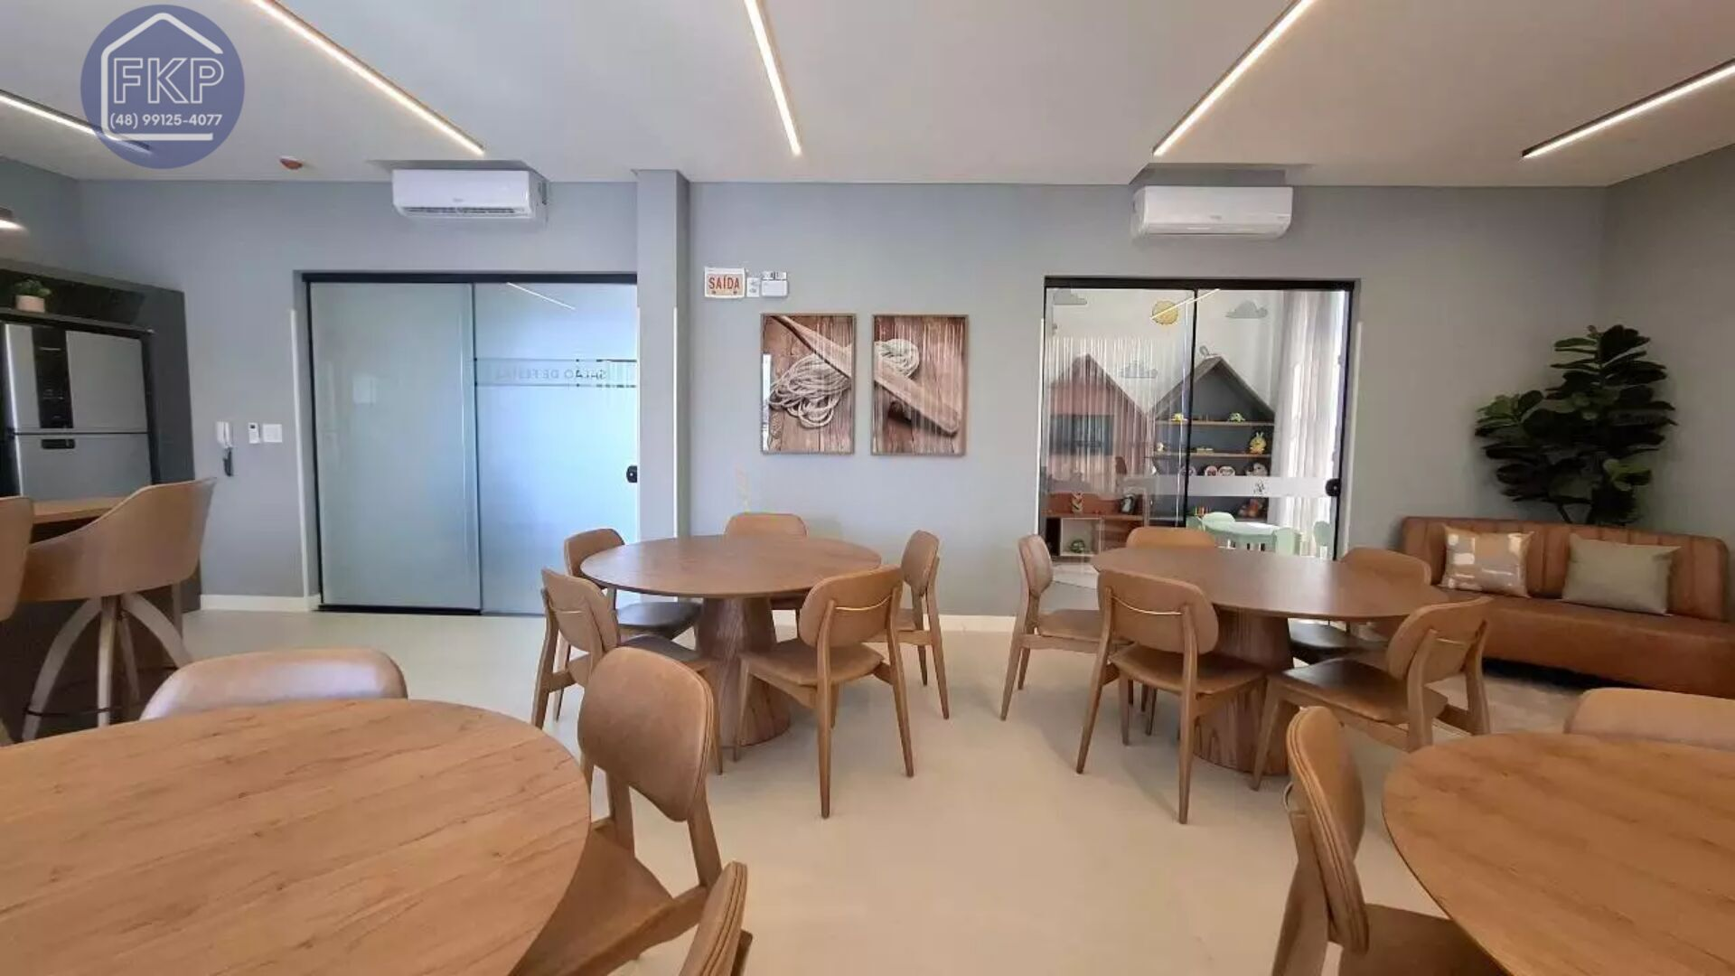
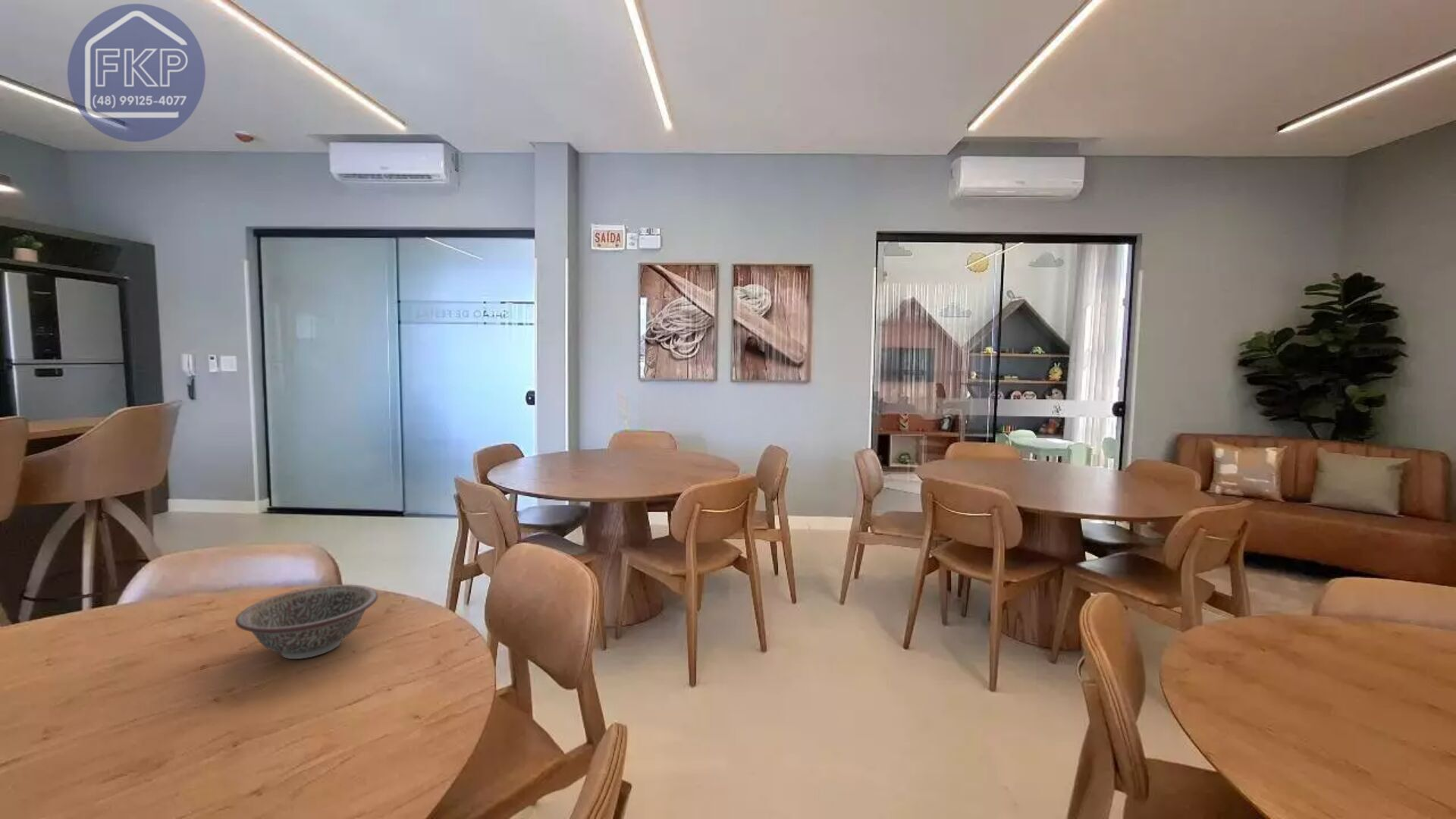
+ decorative bowl (311, 626)
